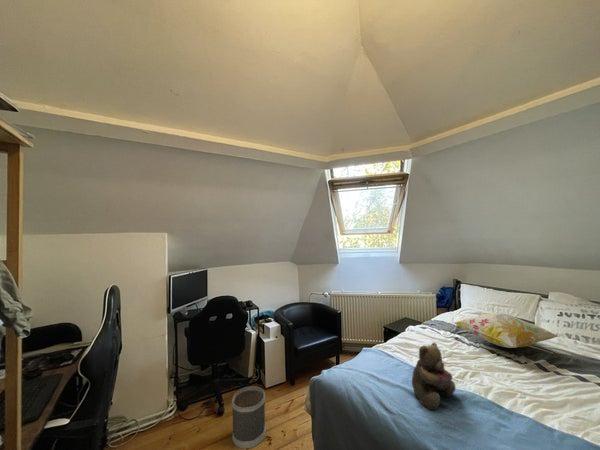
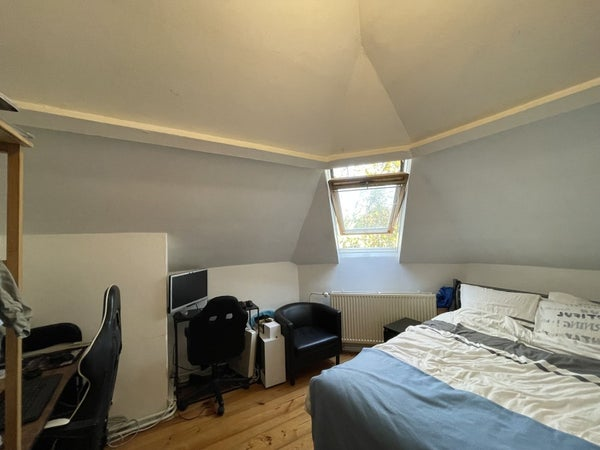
- decorative pillow (501, 329)
- teddy bear (429, 369)
- wastebasket (249, 415)
